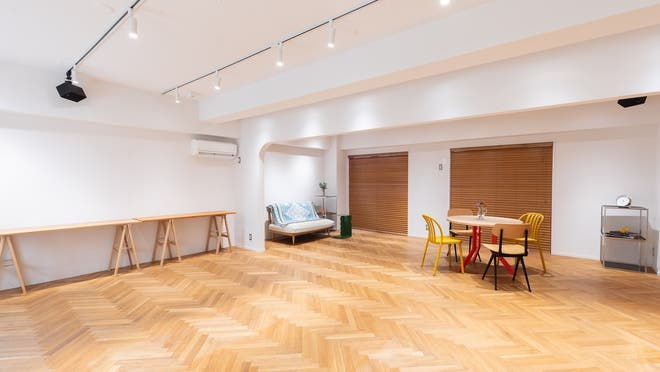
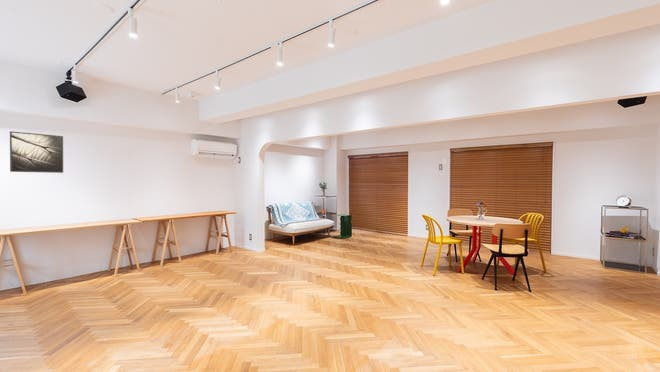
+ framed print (37, 153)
